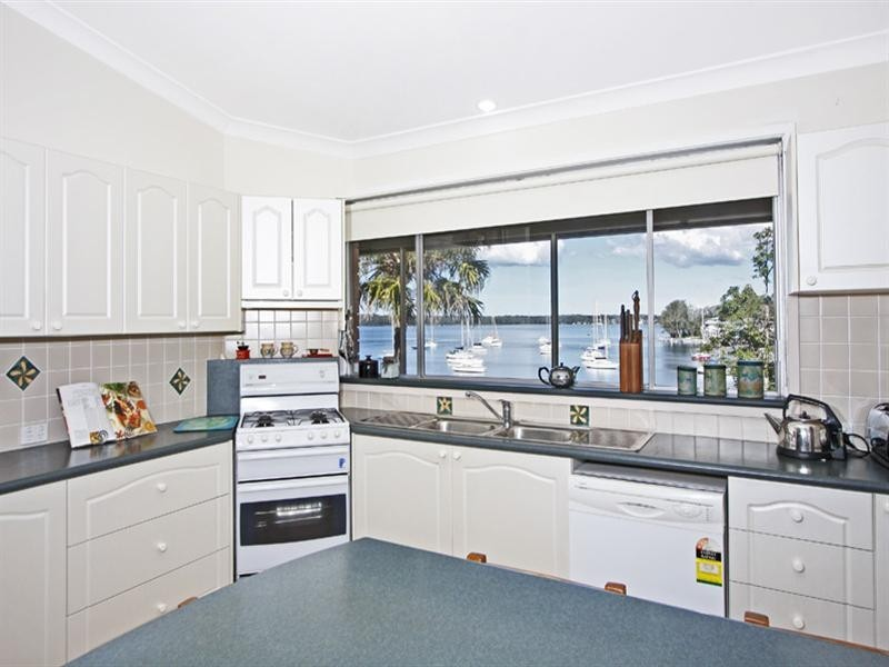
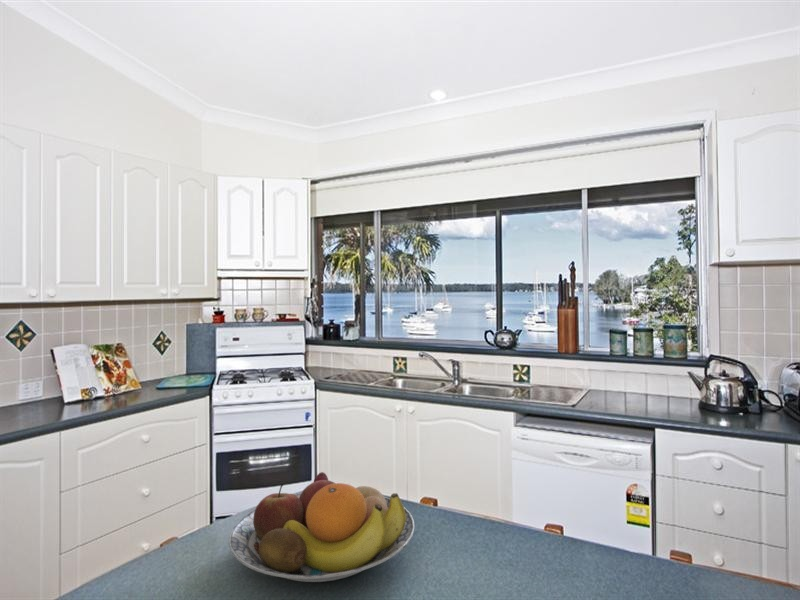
+ fruit bowl (324, 517)
